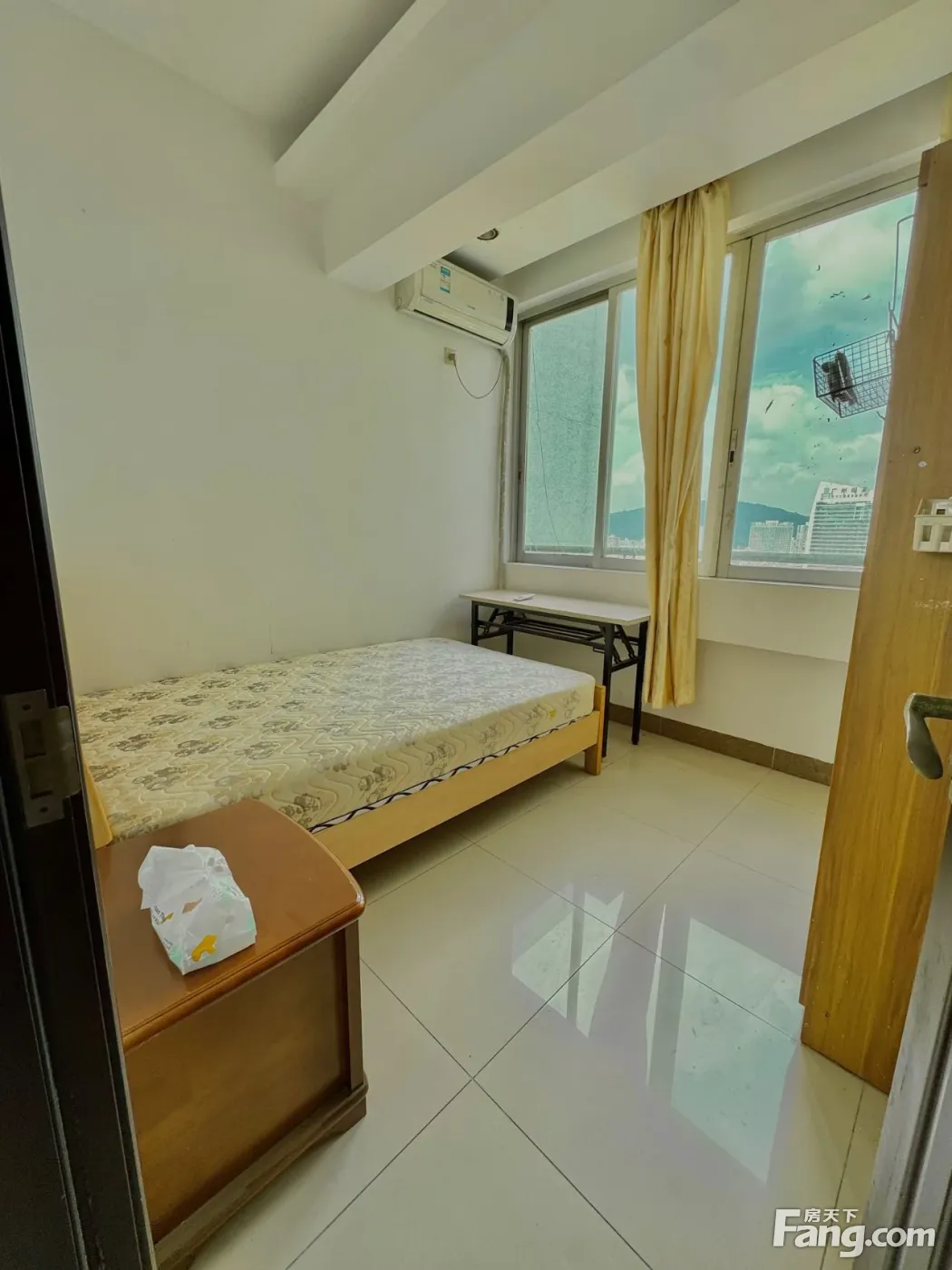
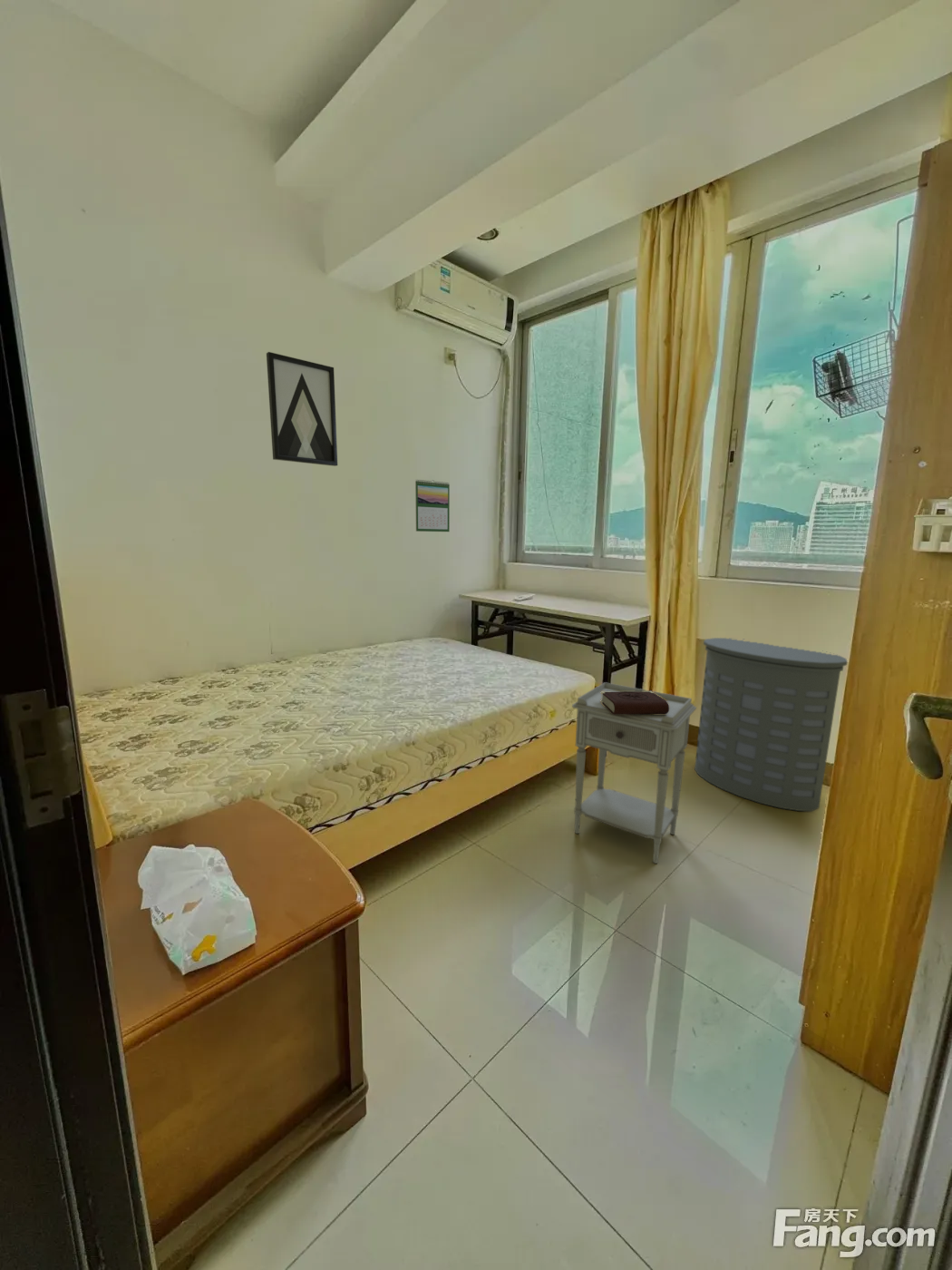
+ laundry hamper (761, 718)
+ wall art (304, 412)
+ book (633, 701)
+ calendar (432, 505)
+ nightstand (627, 757)
